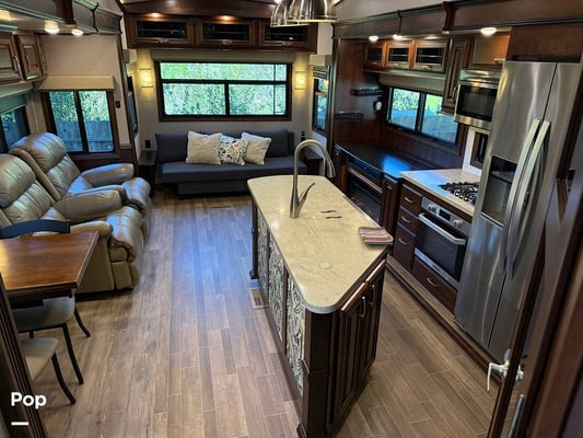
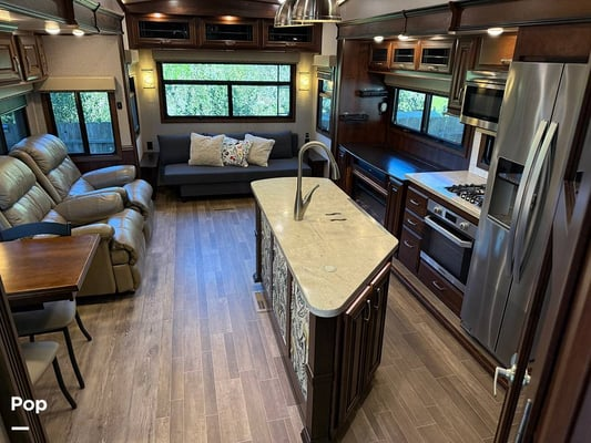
- dish towel (374, 234)
